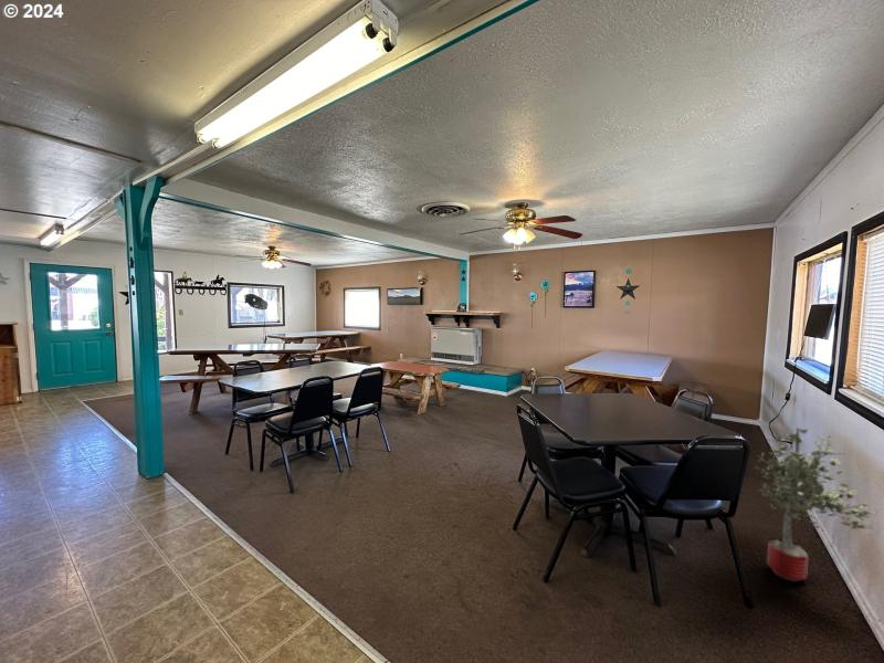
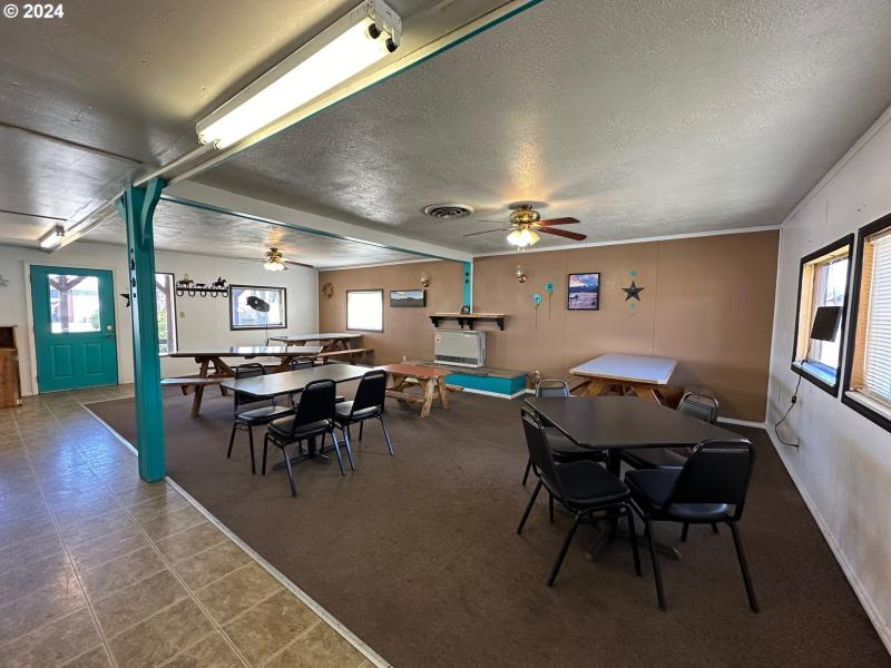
- potted tree (803, 503)
